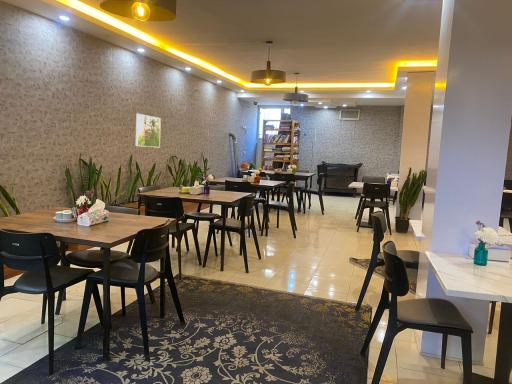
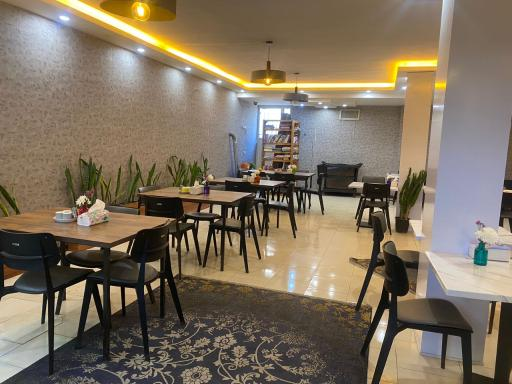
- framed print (148, 131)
